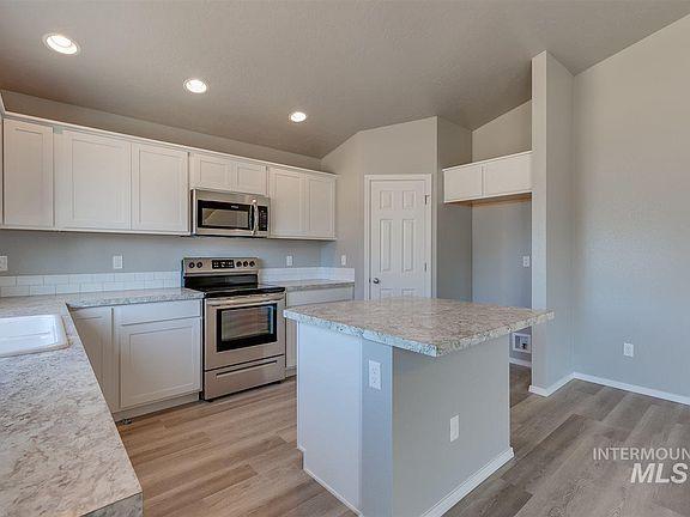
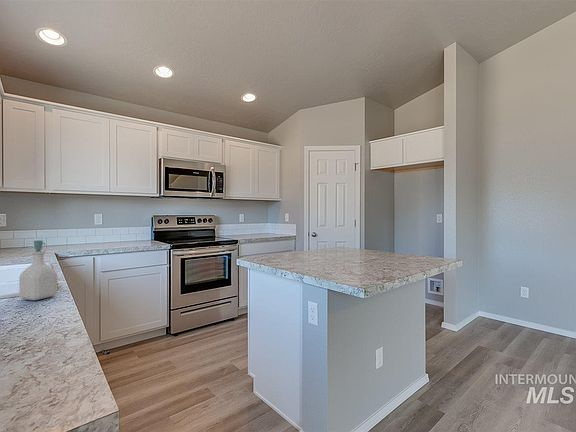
+ soap bottle (38, 269)
